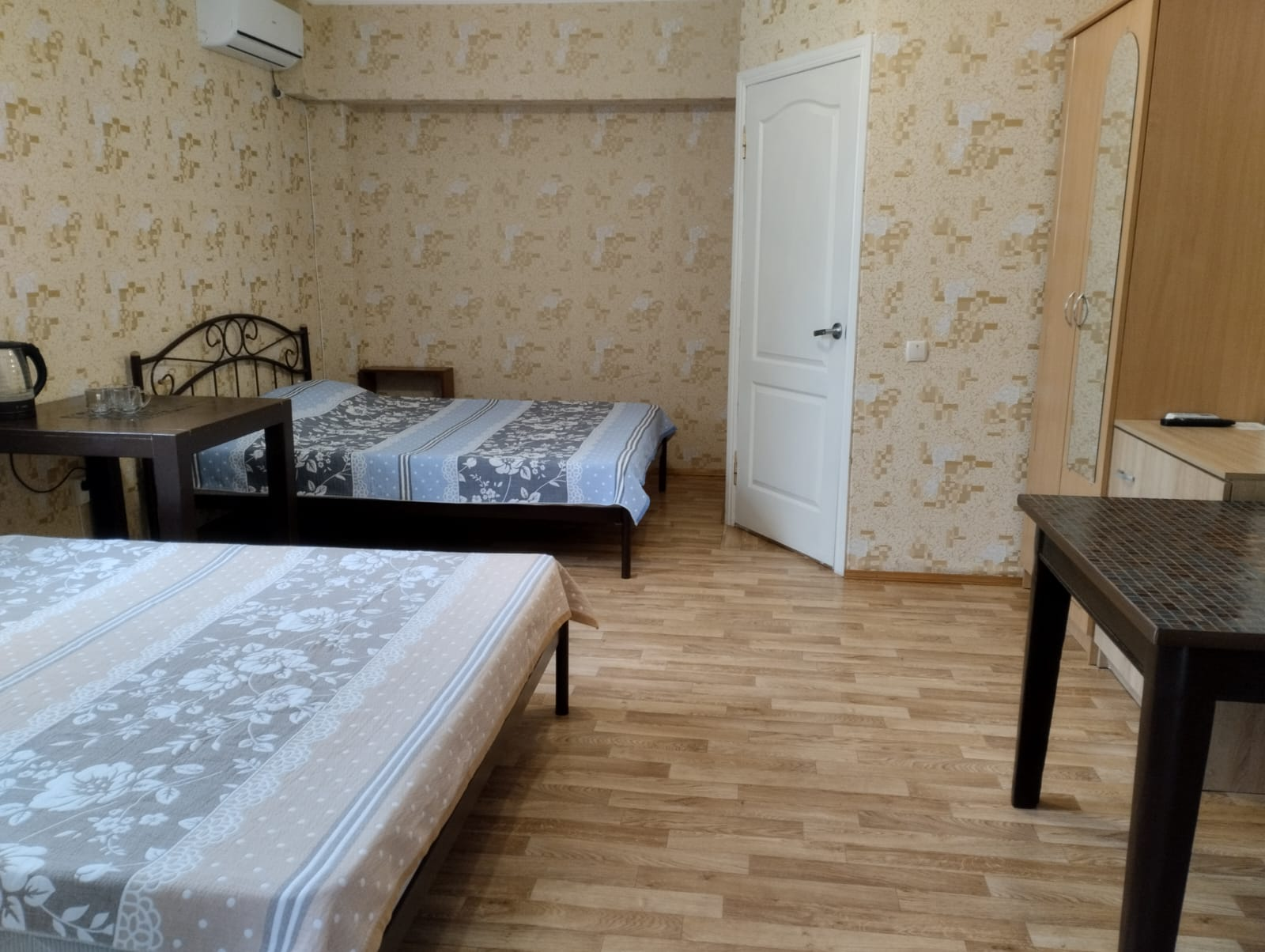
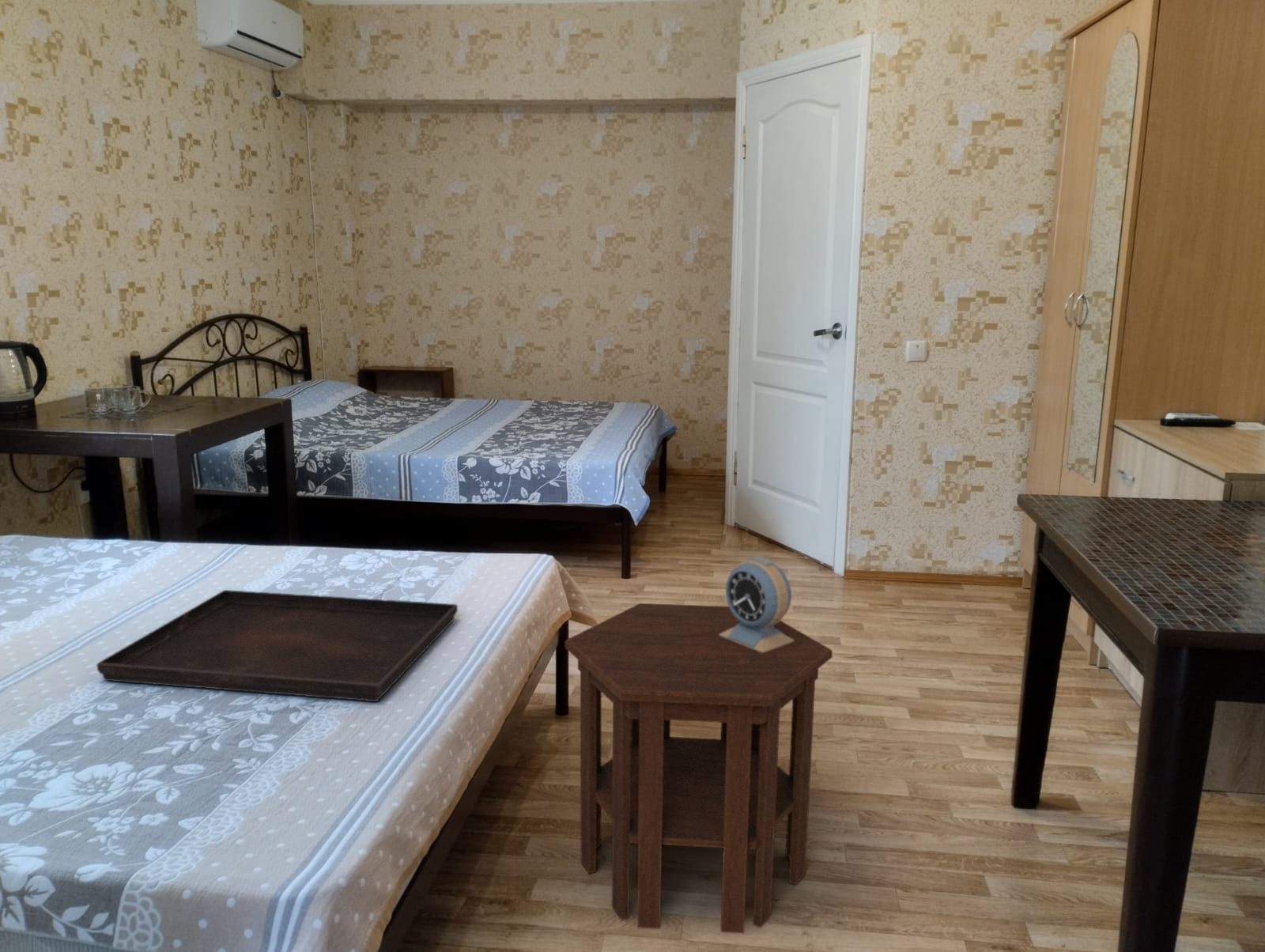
+ side table (694, 756)
+ alarm clock (757, 597)
+ serving tray (293, 640)
